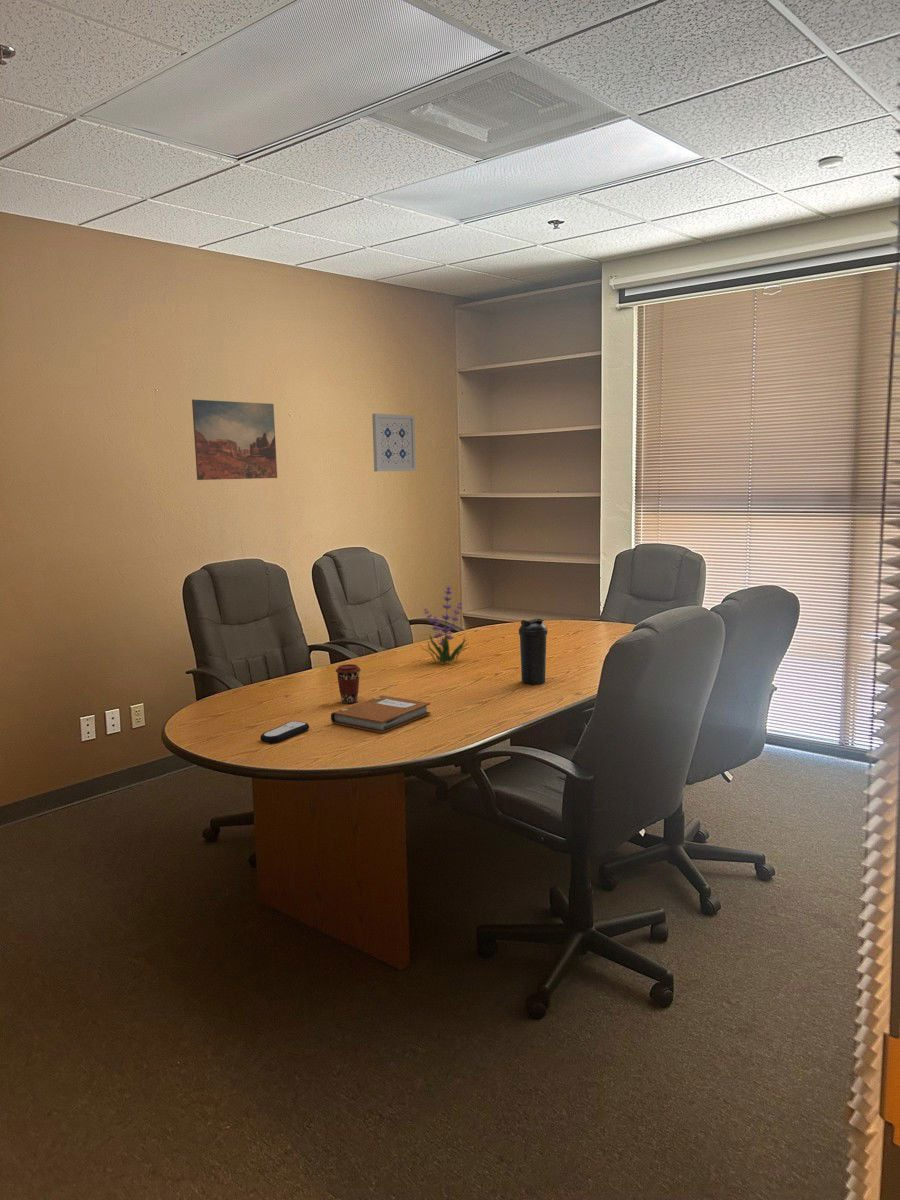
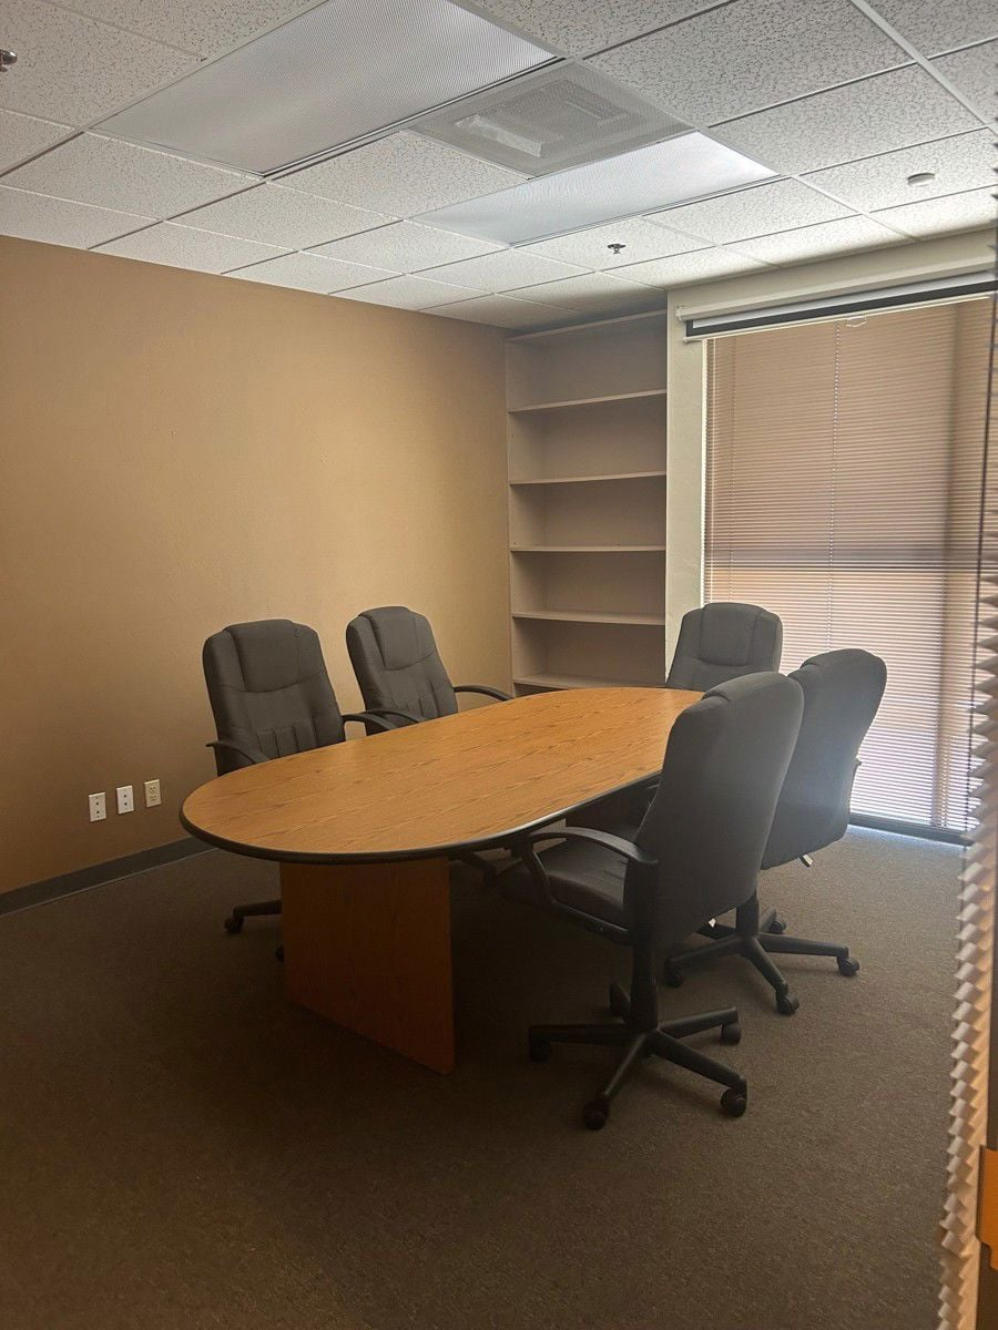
- coffee cup (348, 683)
- wall art (236, 440)
- plant (445, 625)
- remote control (284, 731)
- notebook (382, 712)
- wall art (394, 442)
- water bottle (533, 651)
